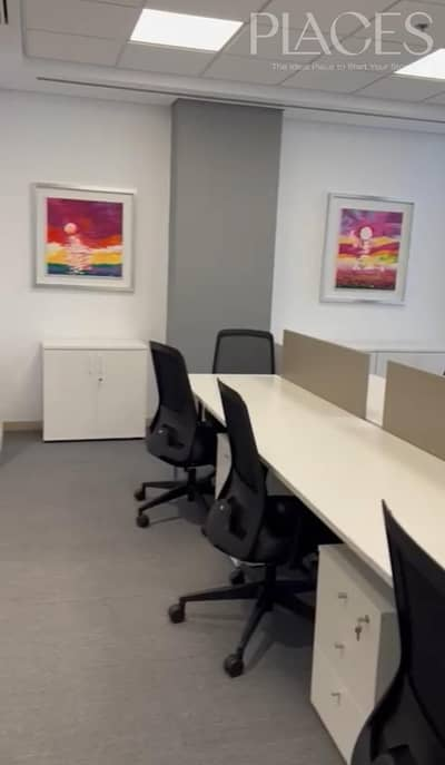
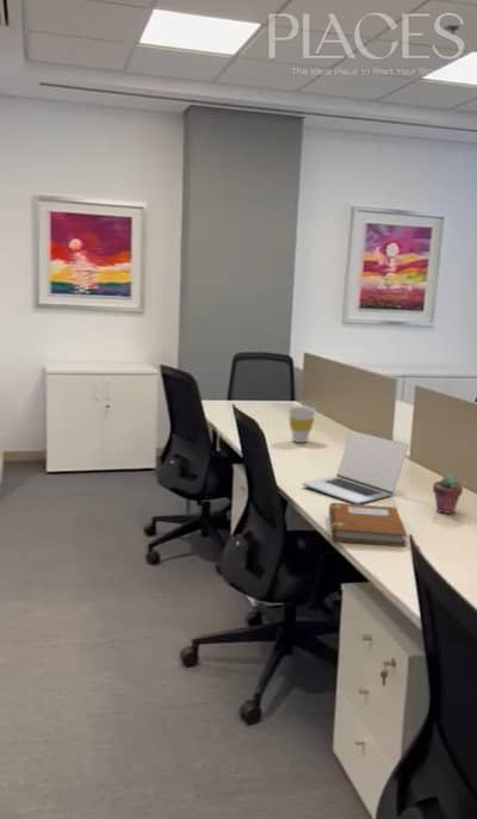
+ notebook (365, 522)
+ laptop (354, 465)
+ potted succulent (447, 492)
+ cup (301, 424)
